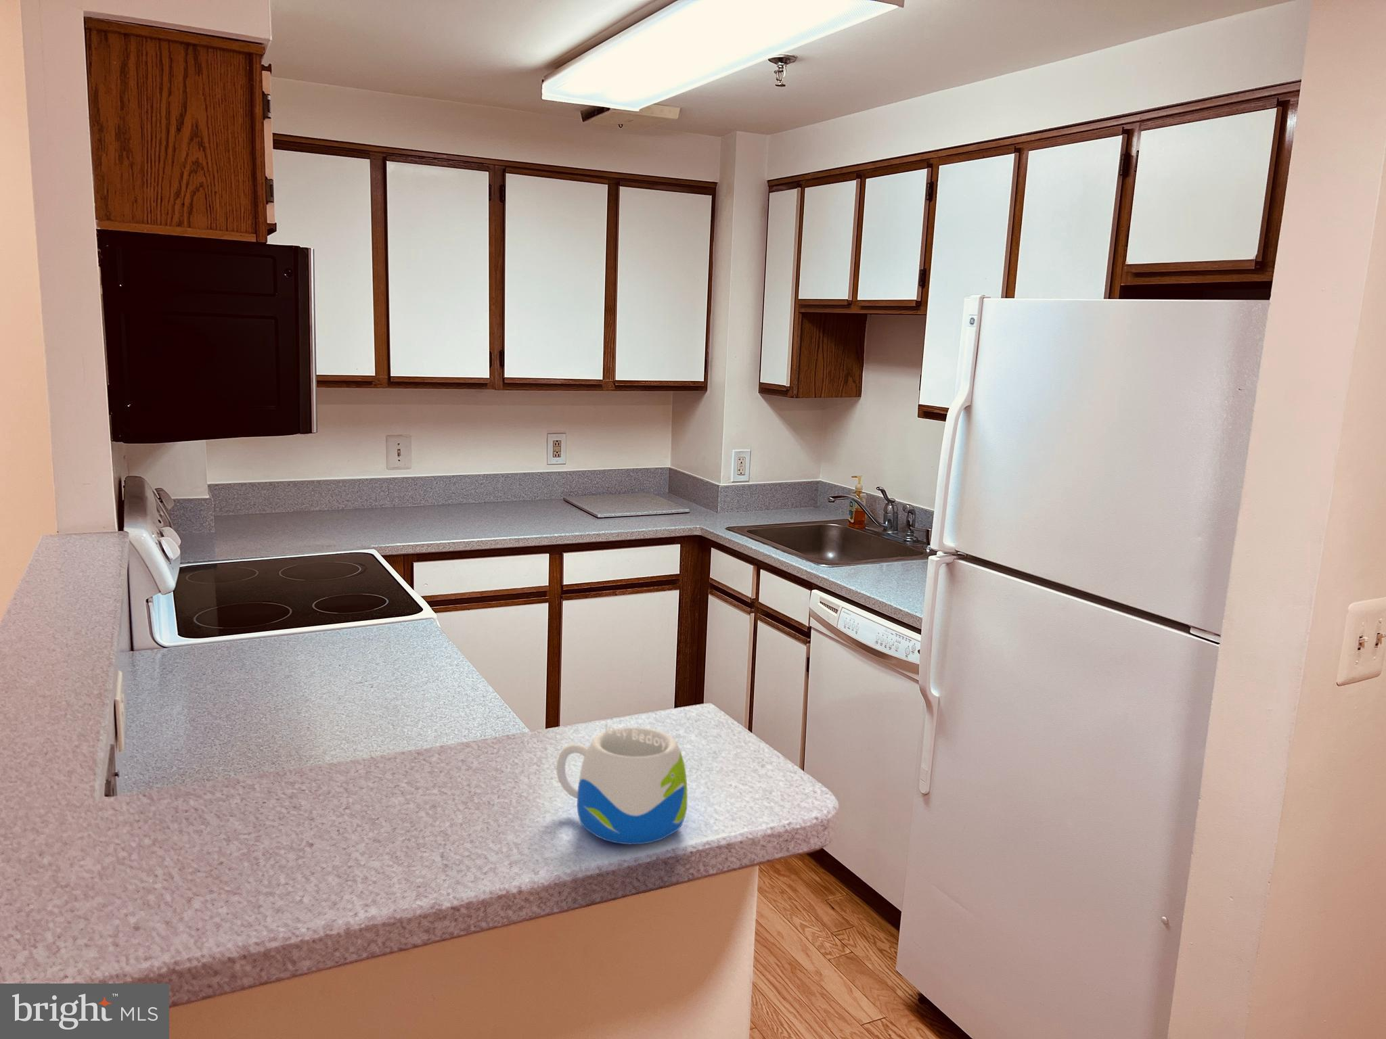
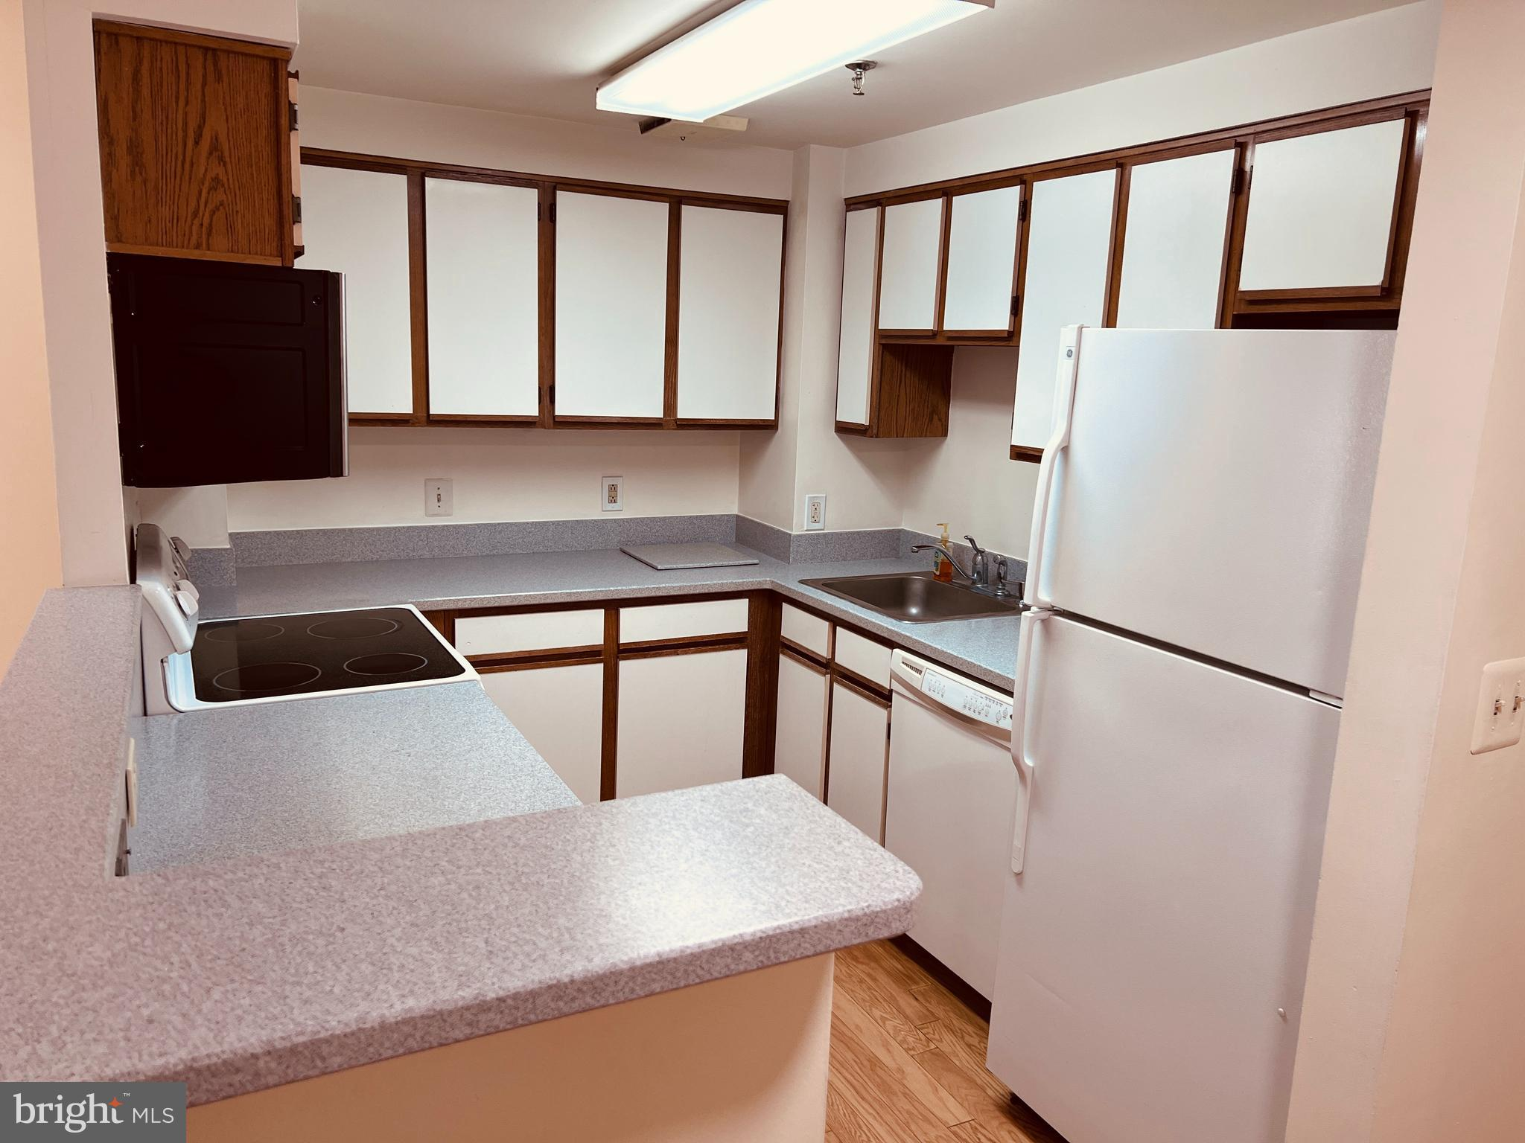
- mug (618, 773)
